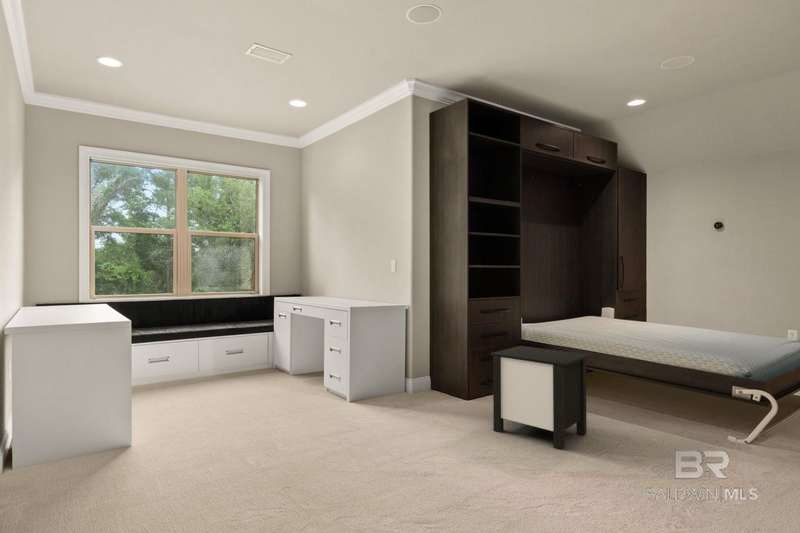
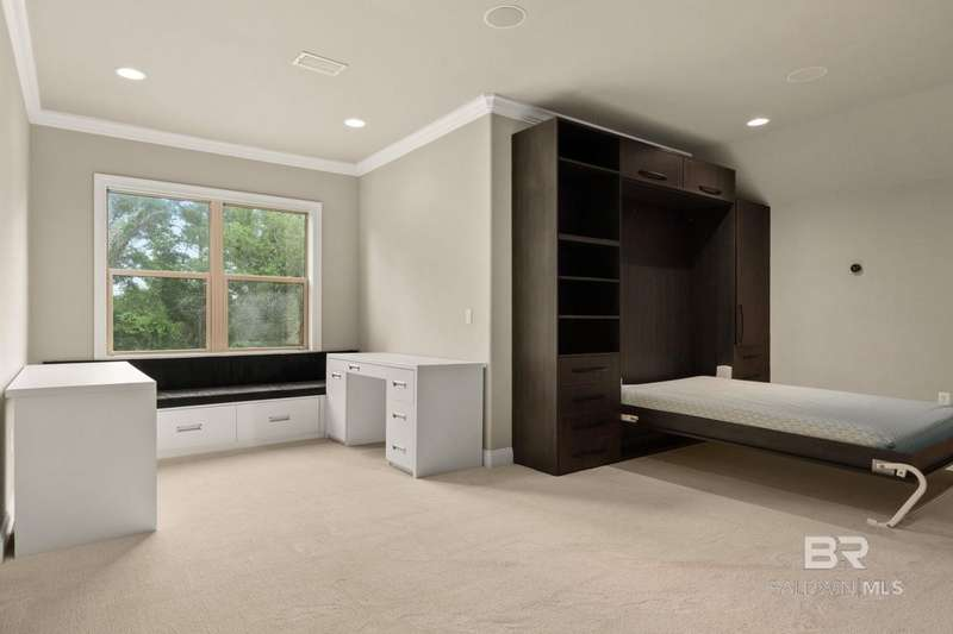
- nightstand (540, 392)
